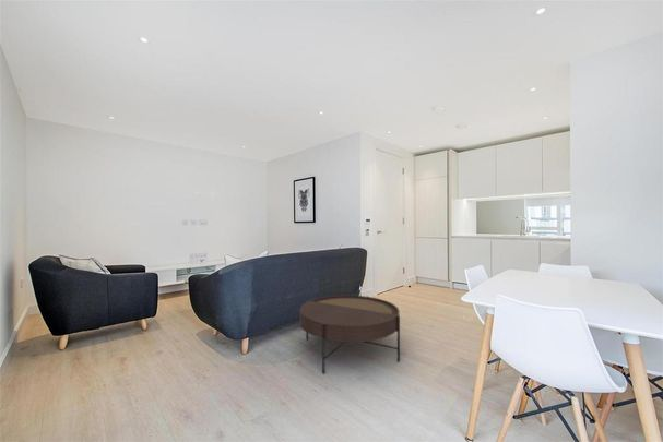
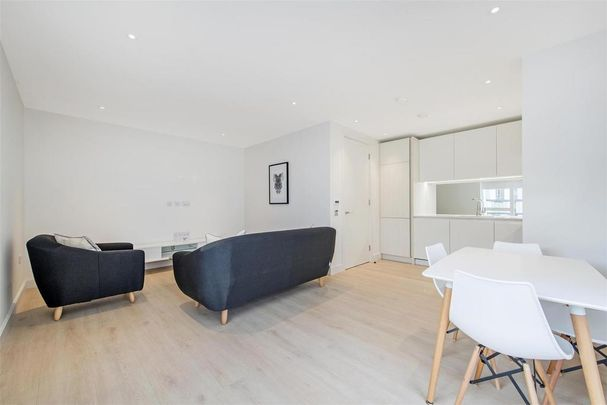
- coffee table (348, 328)
